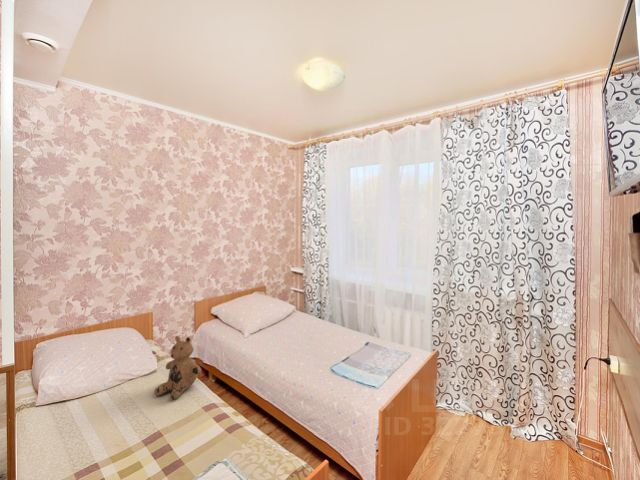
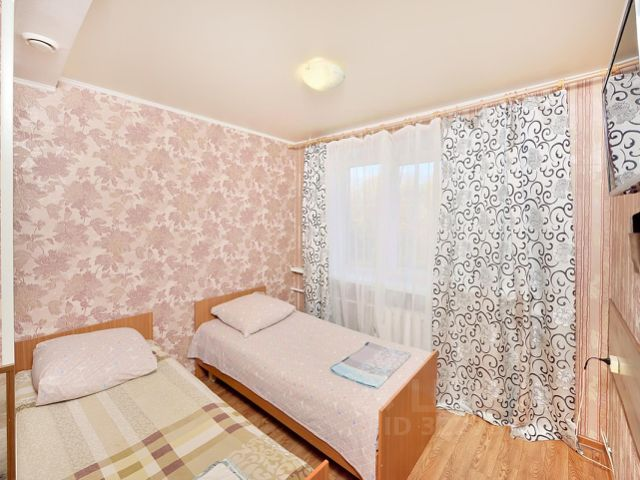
- teddy bear (177, 364)
